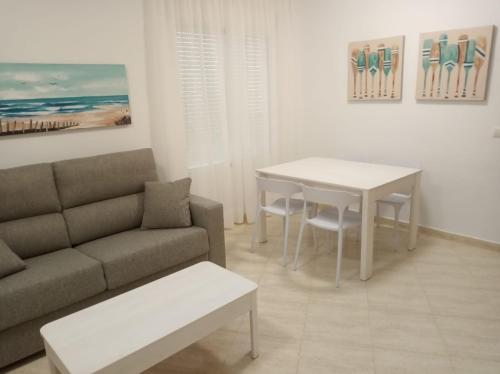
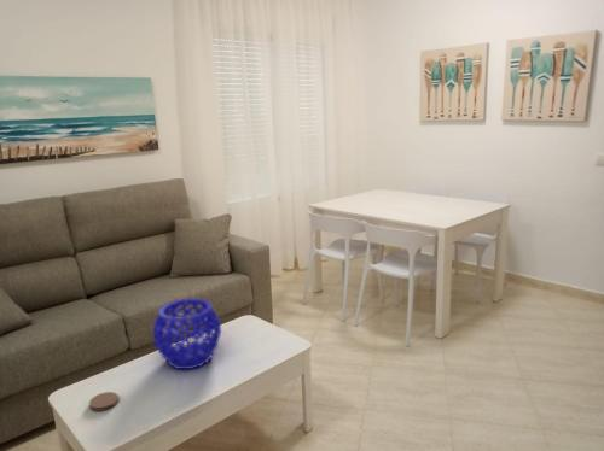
+ coaster (104, 400)
+ decorative bowl (187, 333)
